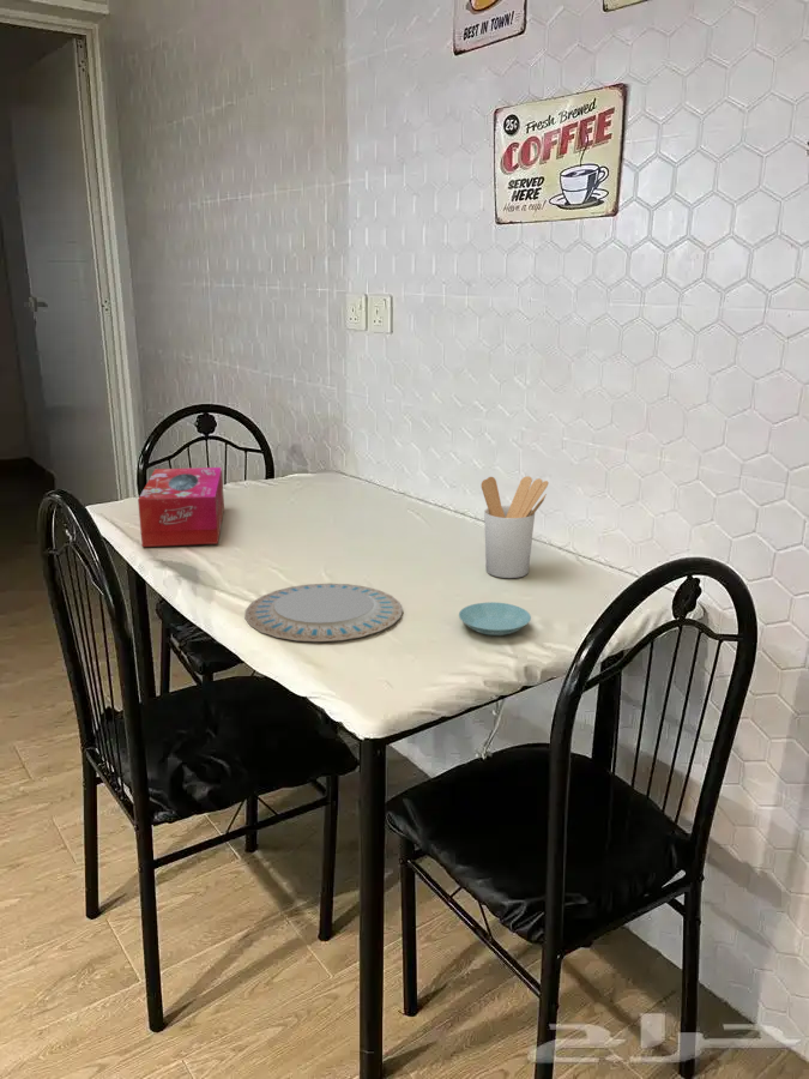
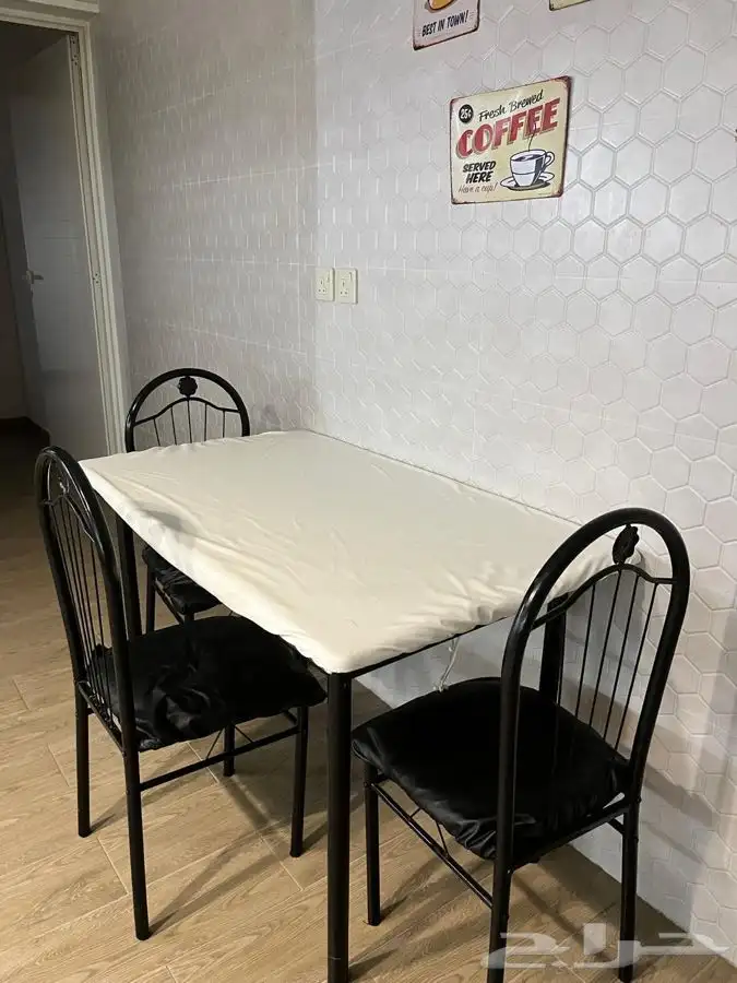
- utensil holder (515, 524)
- tissue box (185, 504)
- chinaware (324, 607)
- saucer (494, 621)
